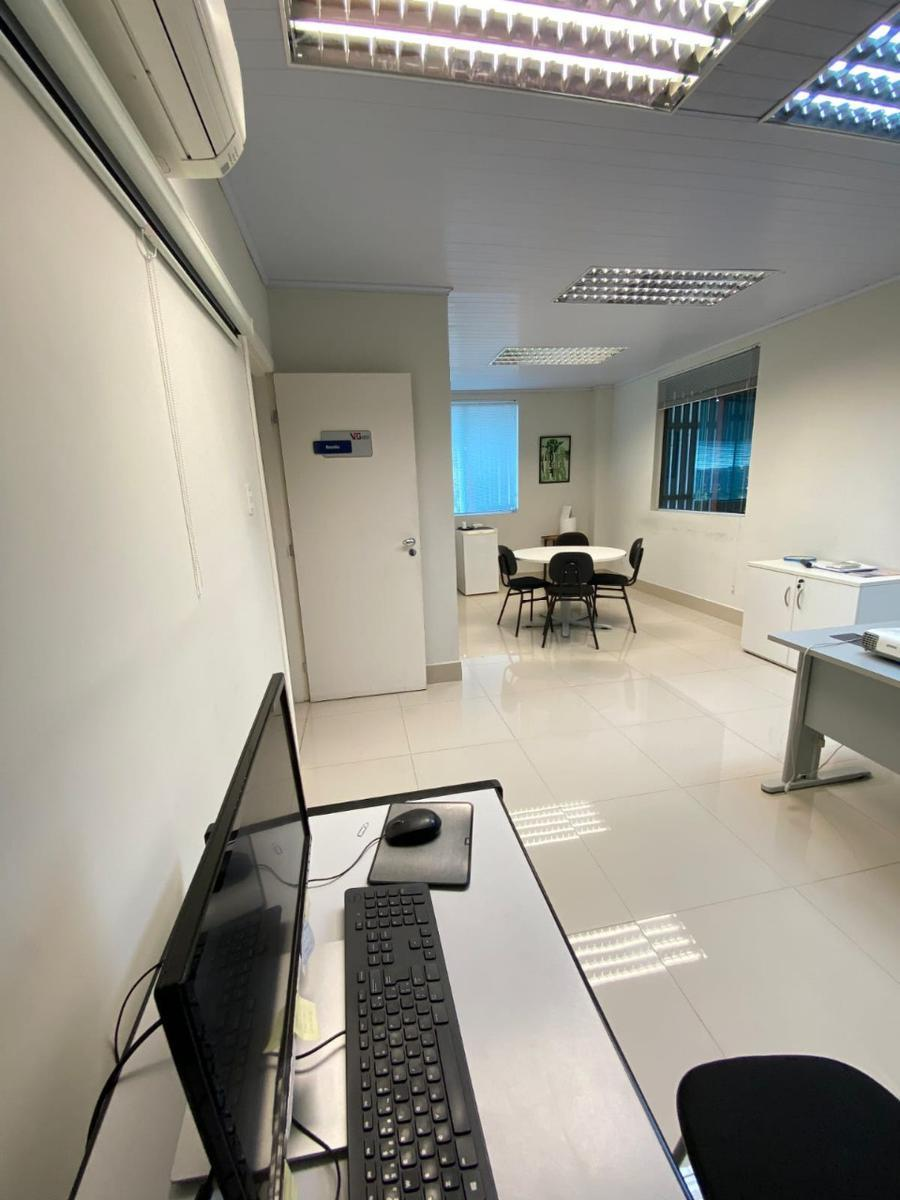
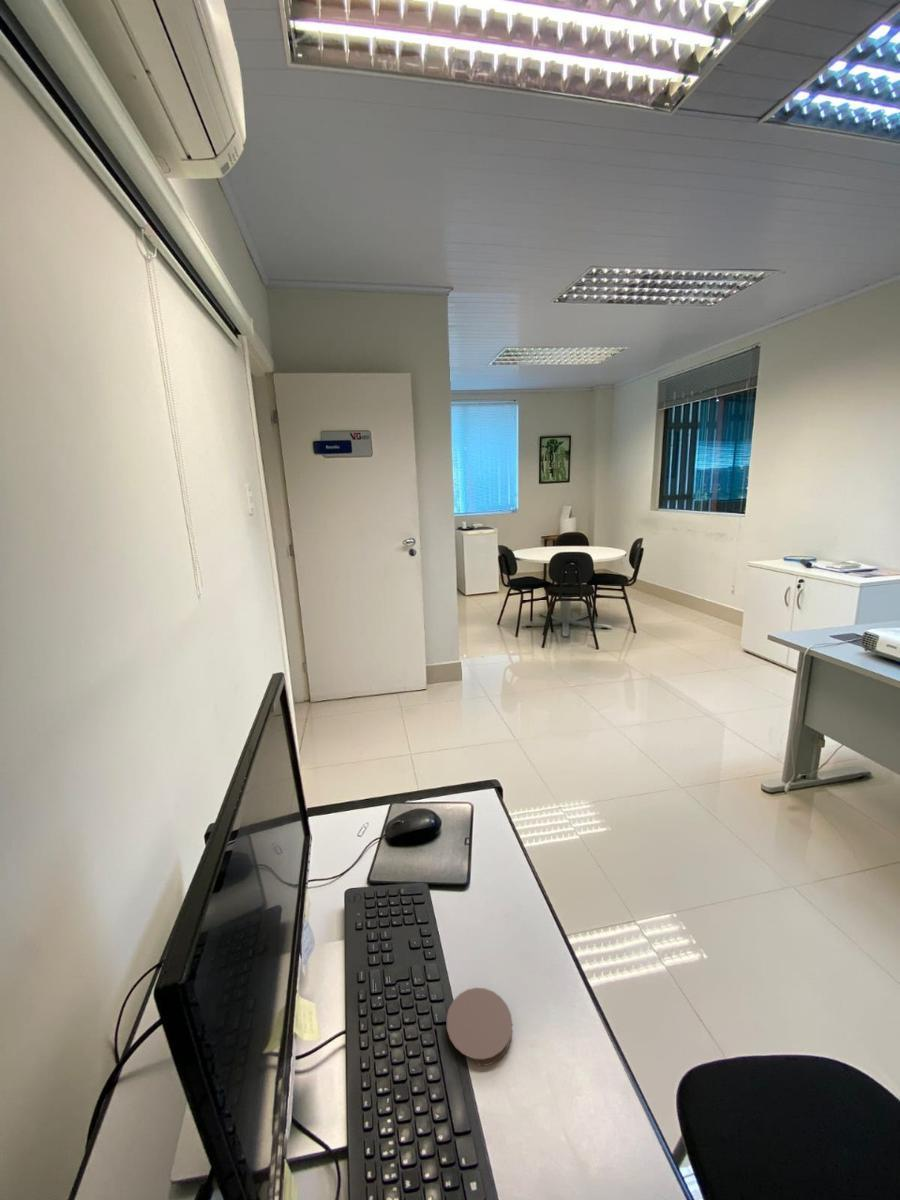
+ coaster (479, 1024)
